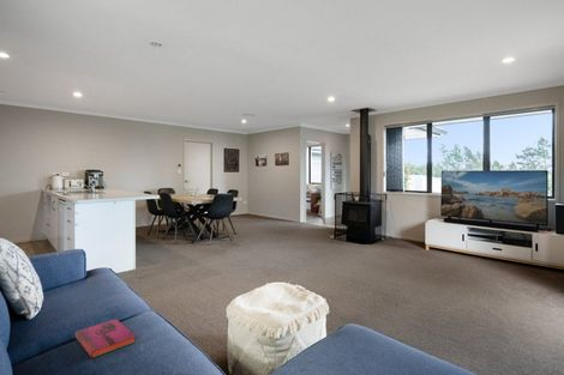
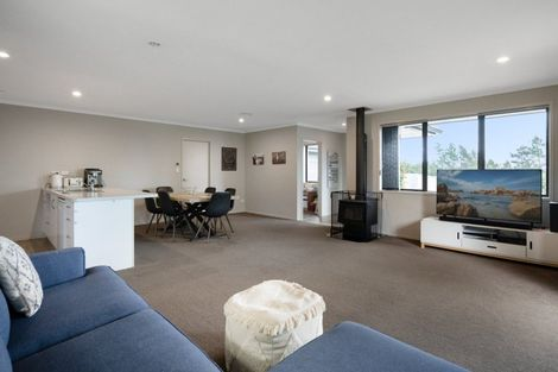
- hardback book (104, 337)
